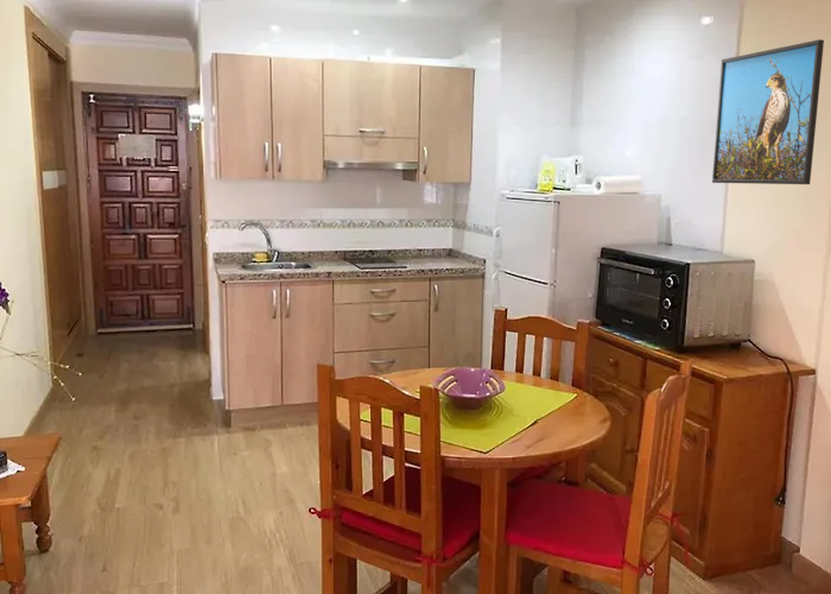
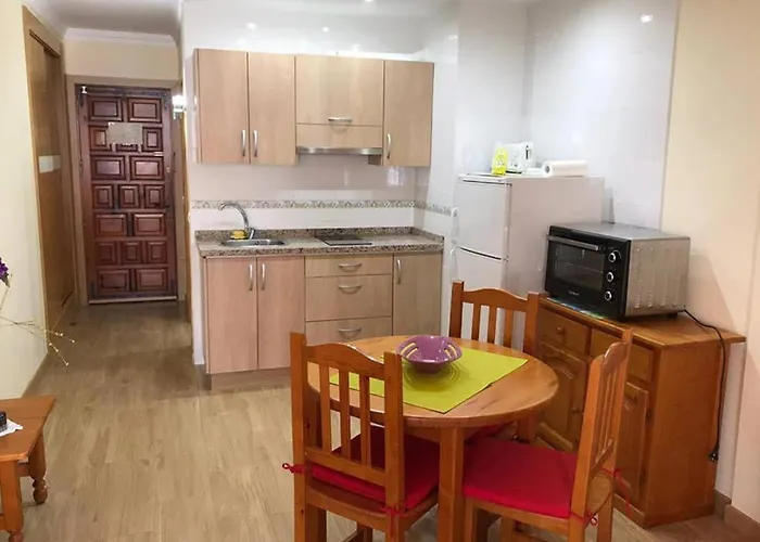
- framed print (762, 118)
